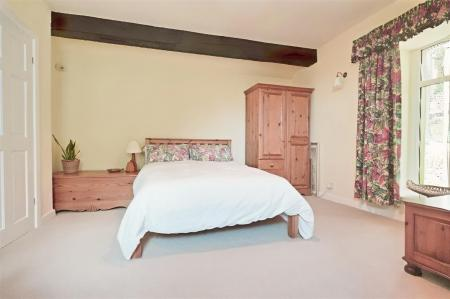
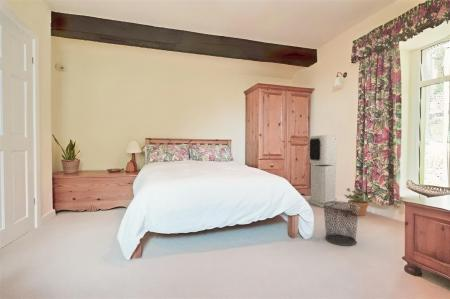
+ potted plant (360, 202)
+ waste bin (340, 222)
+ air purifier (325, 170)
